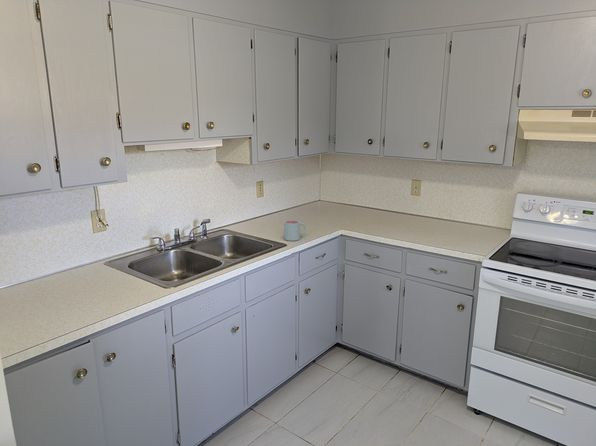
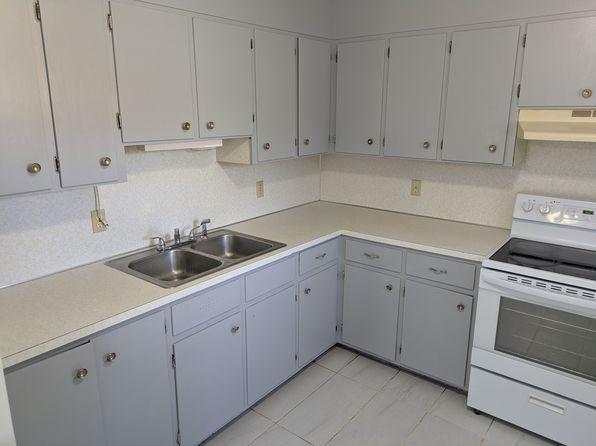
- mug (295, 230)
